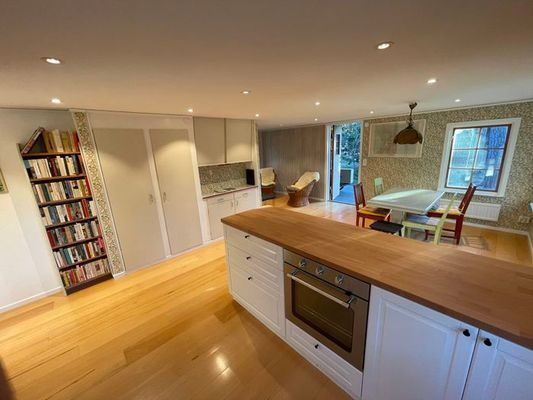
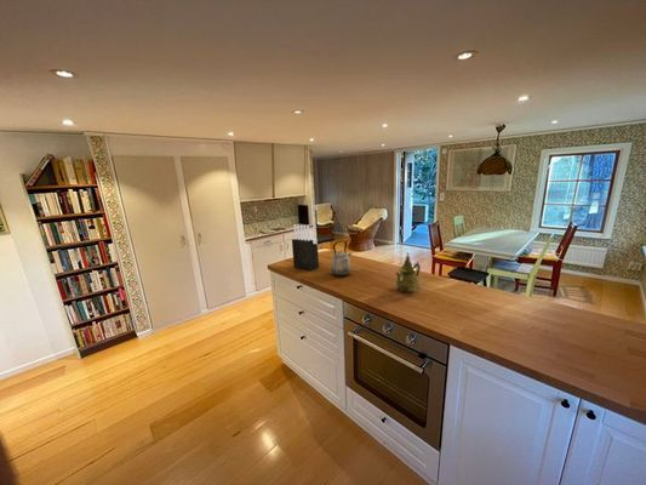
+ kettle (343, 256)
+ teapot (407, 270)
+ knife block (305, 245)
